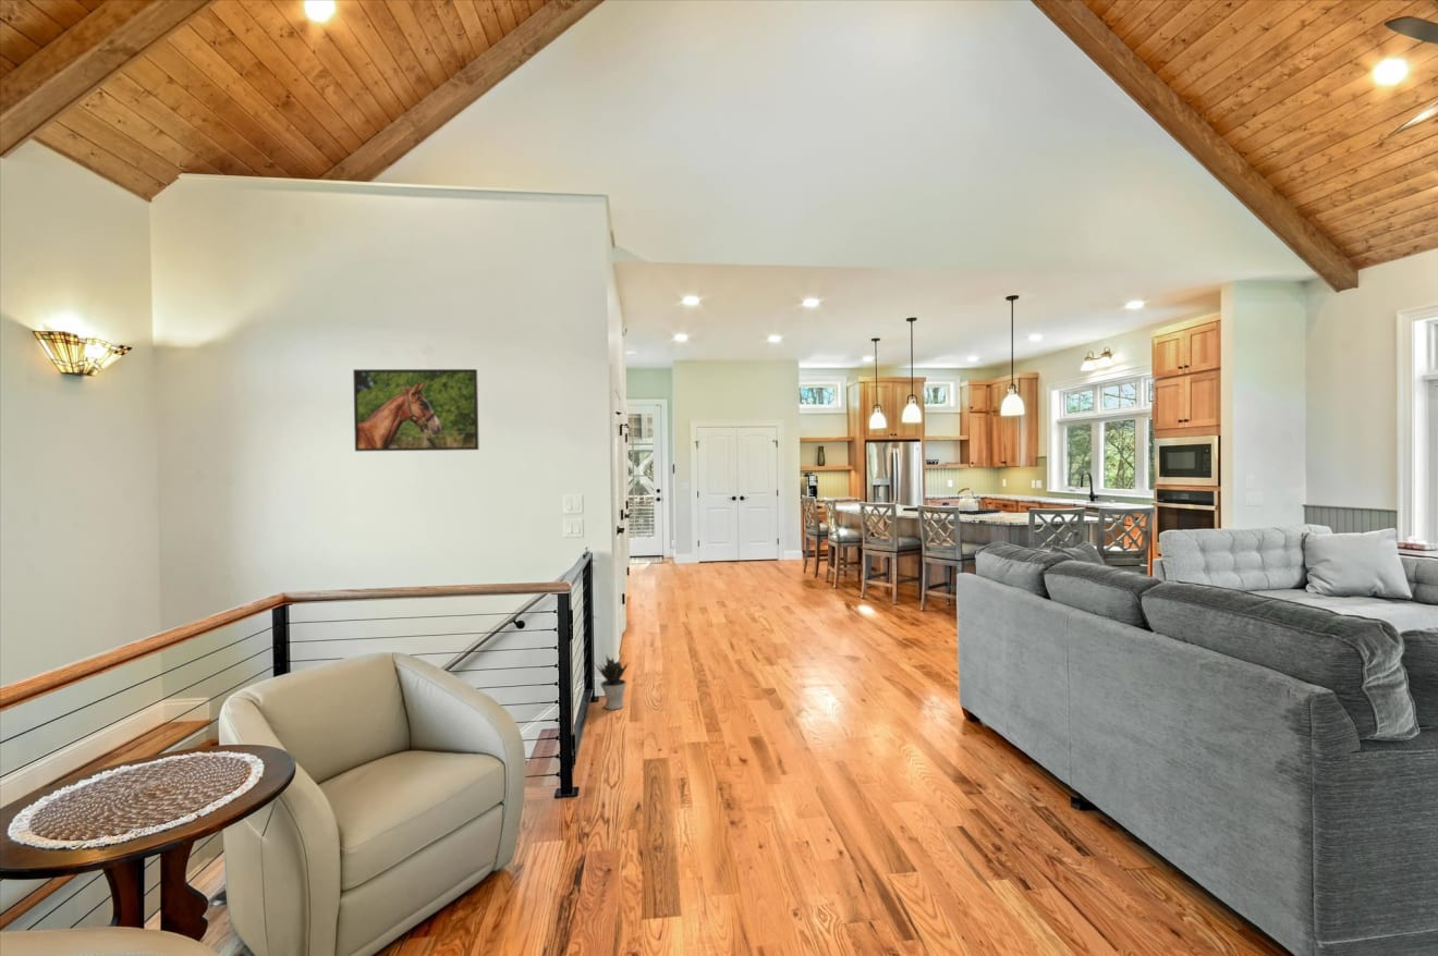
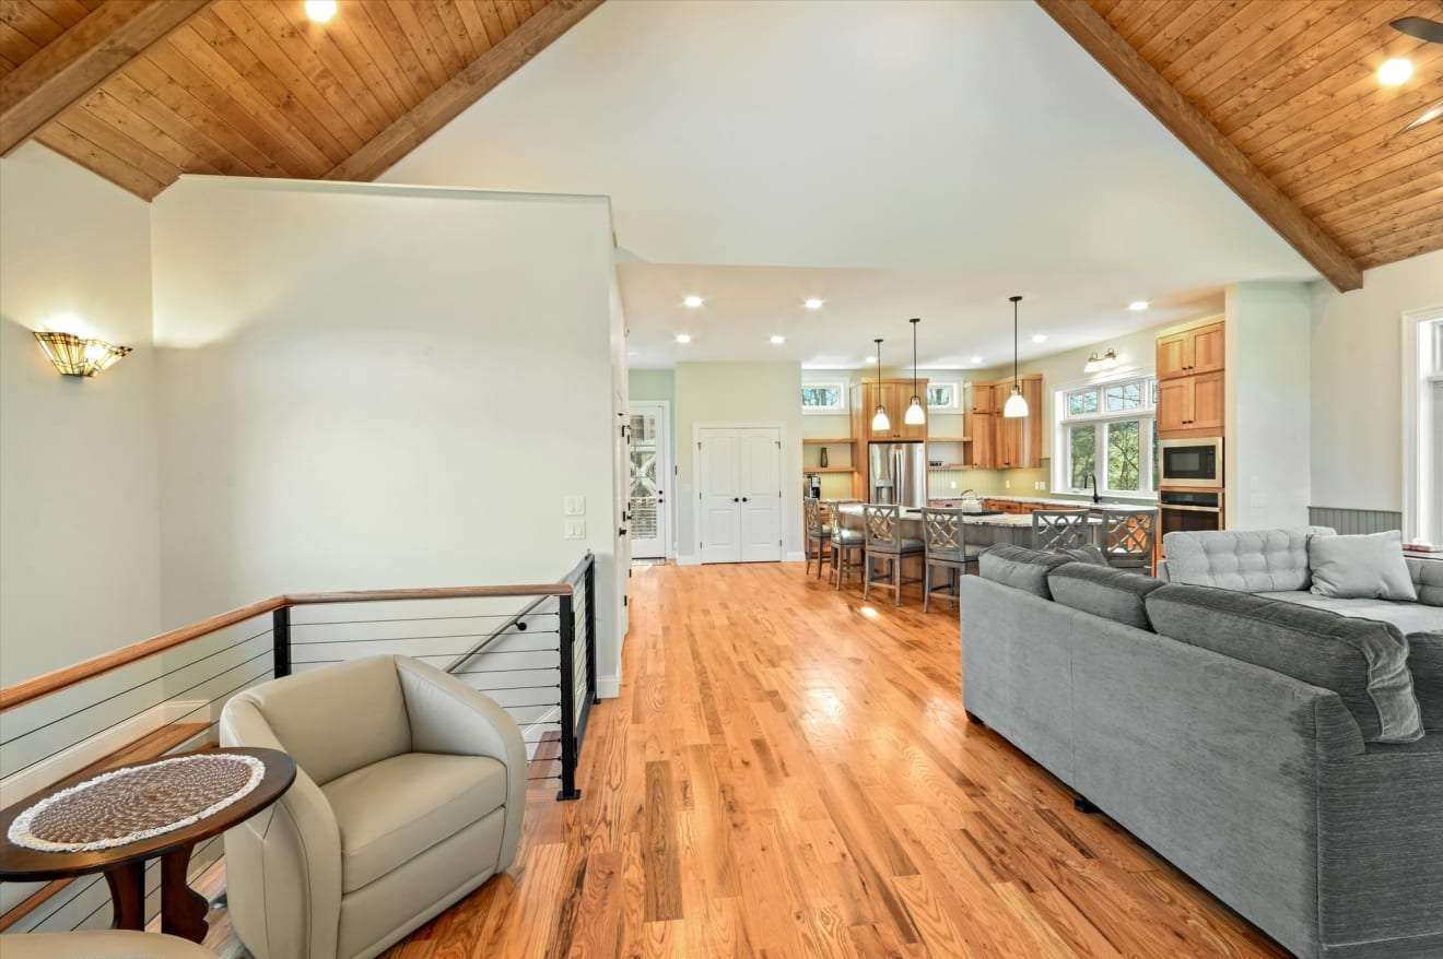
- potted plant (611, 679)
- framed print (416, 409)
